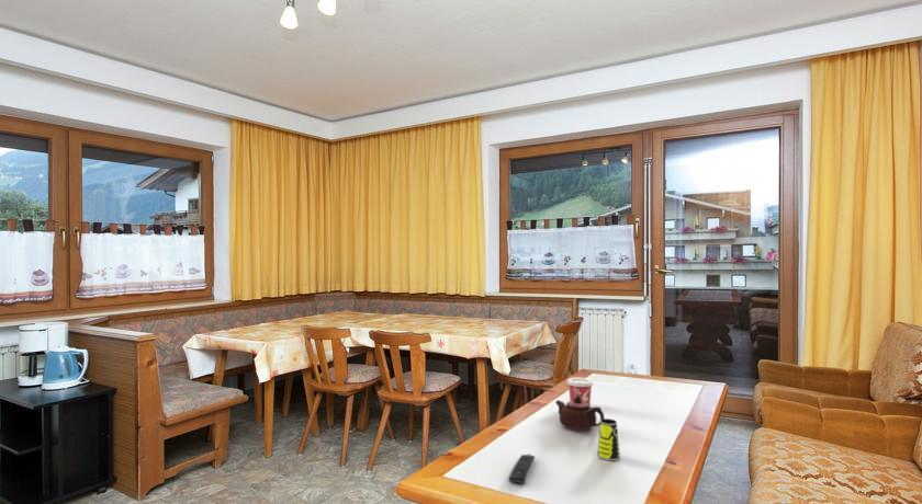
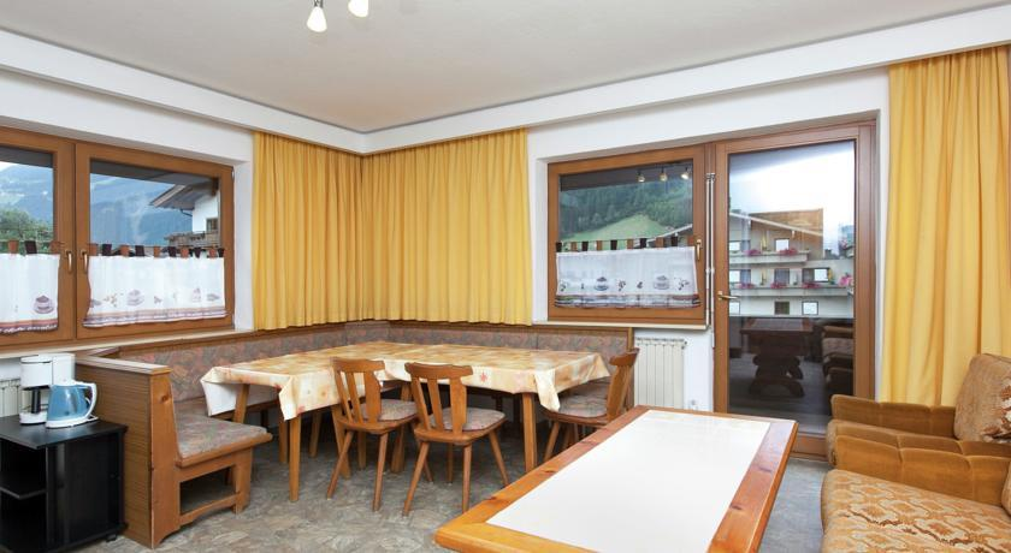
- cup (580, 392)
- remote control (522, 466)
- cup (608, 438)
- teapot (578, 411)
